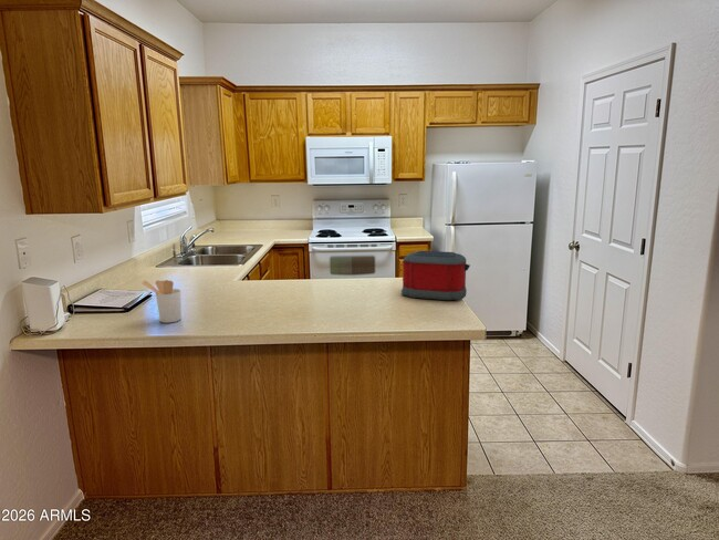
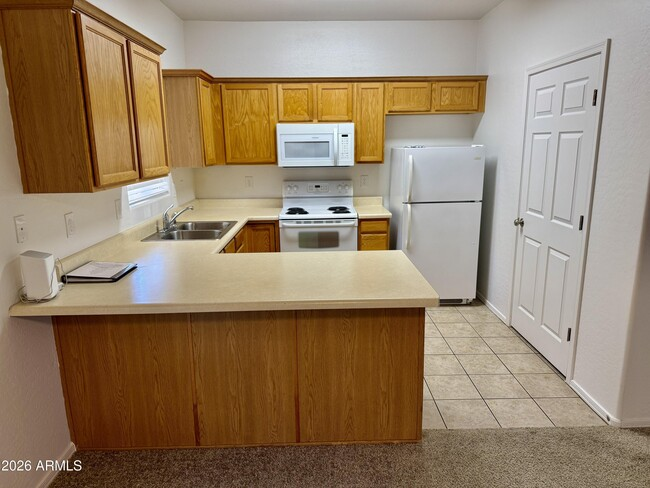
- utensil holder (161, 299)
- toaster (435, 273)
